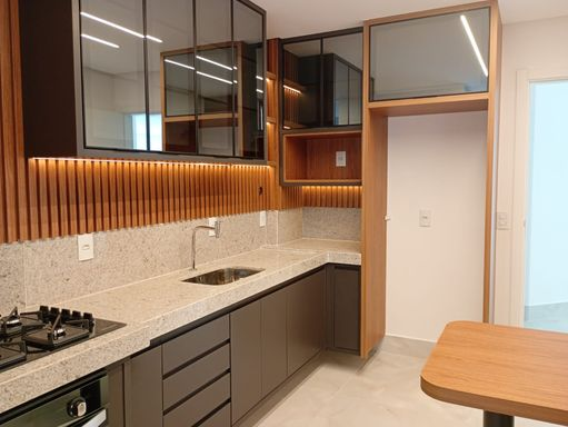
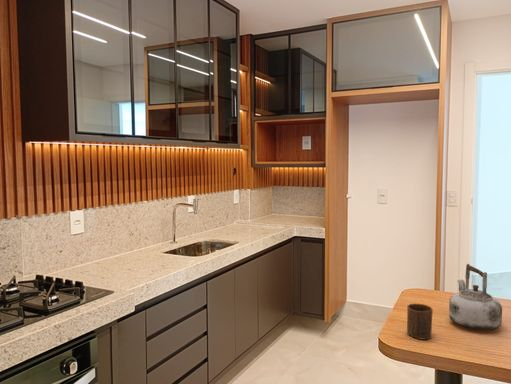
+ cup (419, 321)
+ kettle (472, 294)
